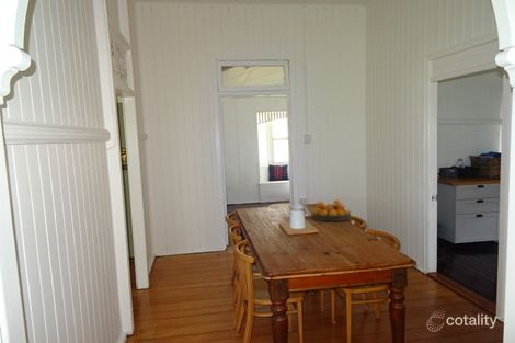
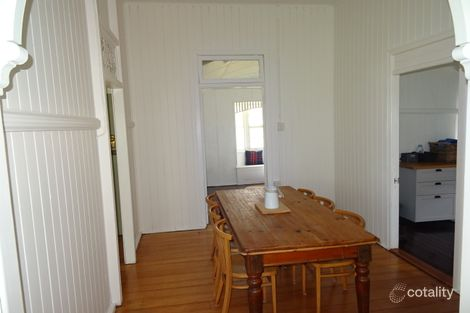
- fruit bowl (331, 209)
